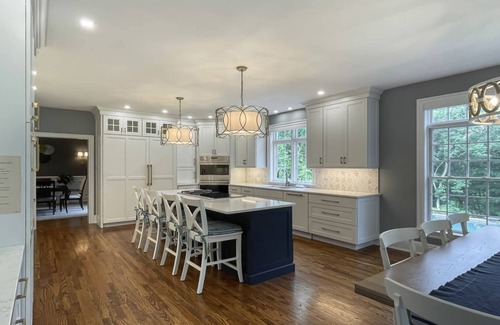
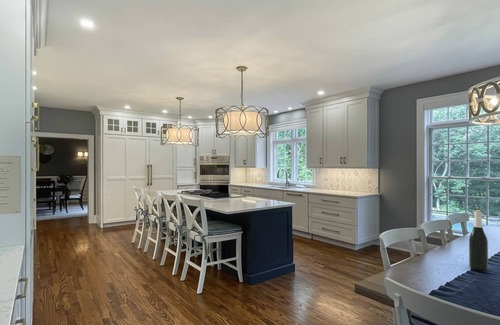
+ wine bottle (478, 239)
